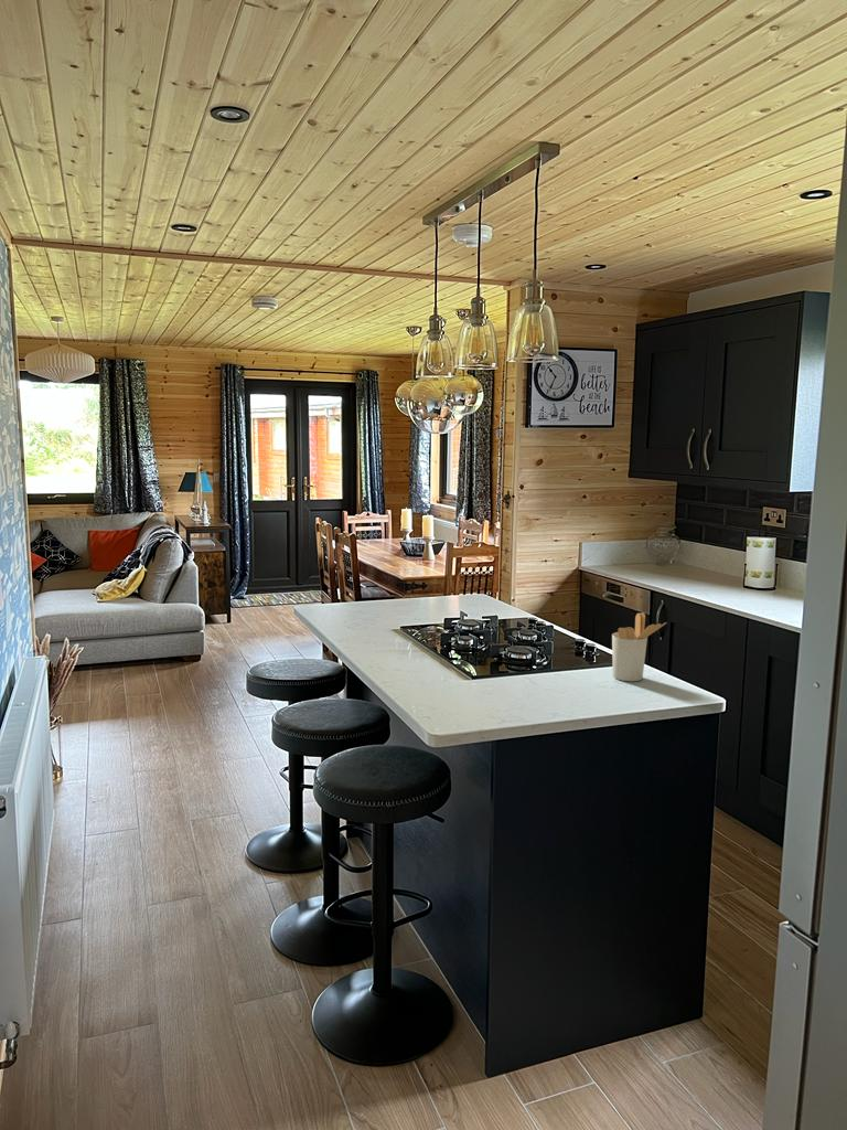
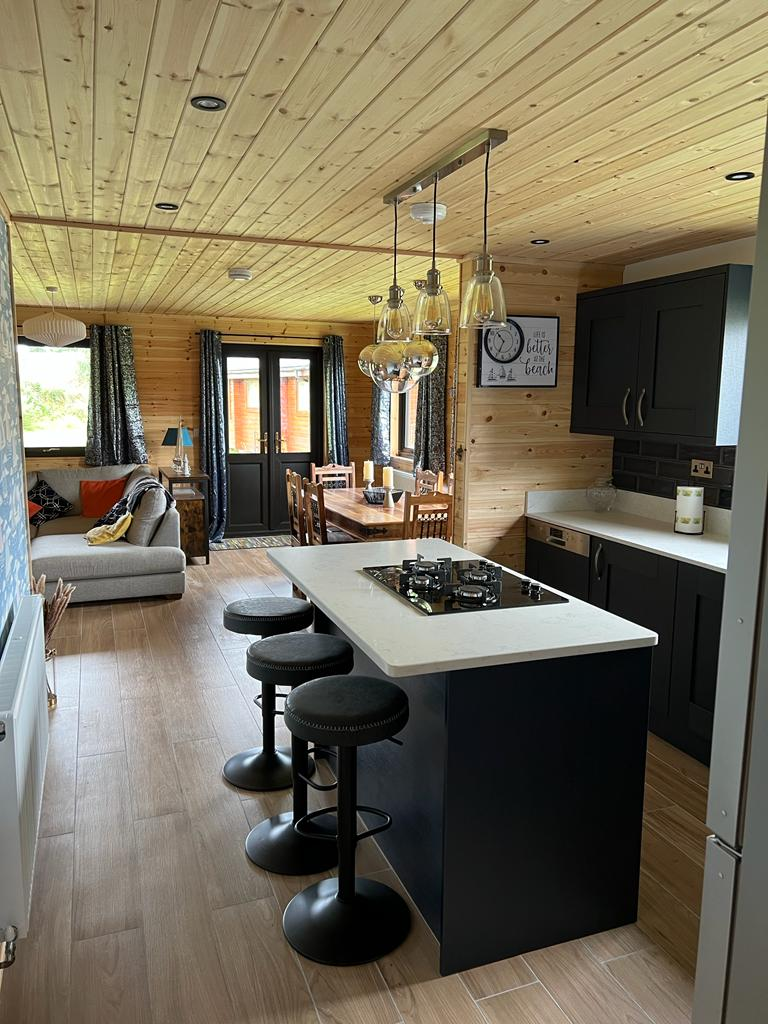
- utensil holder (637, 648)
